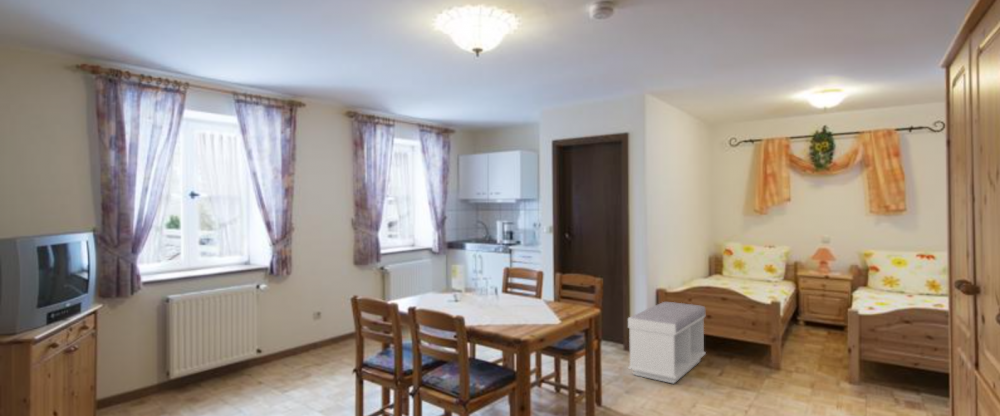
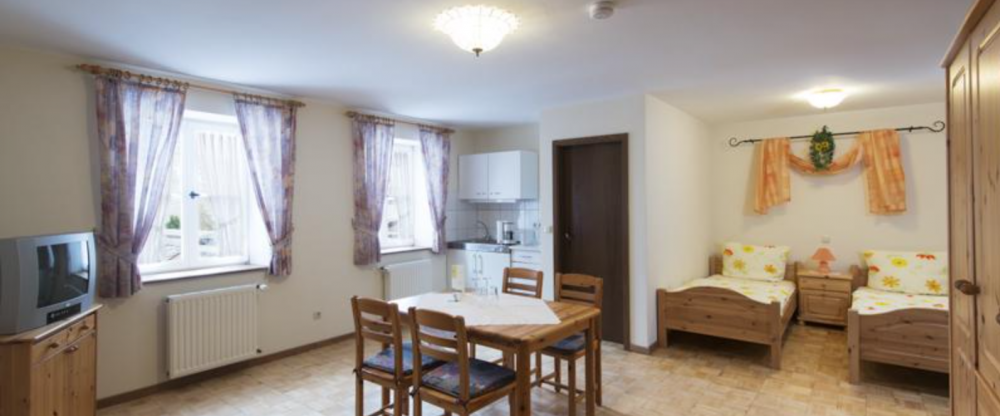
- bench (669, 338)
